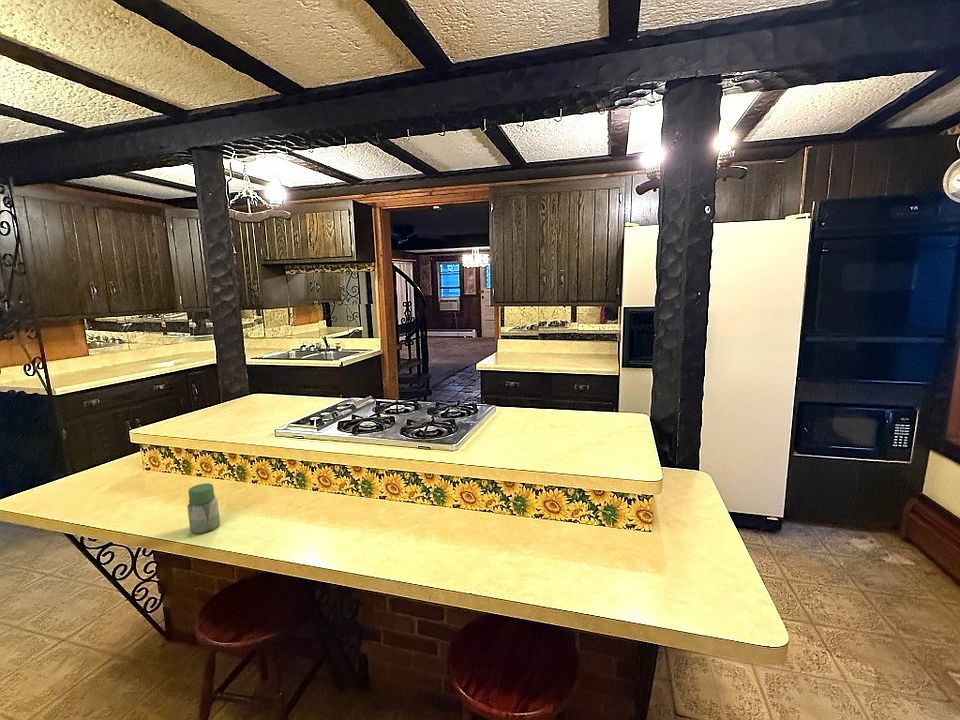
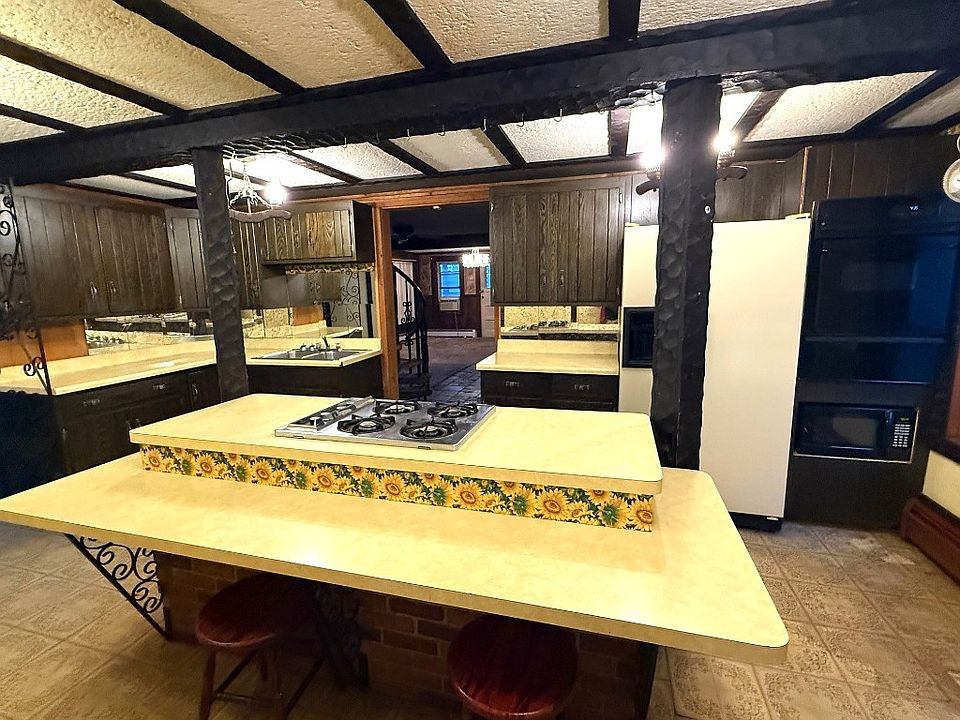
- jar (203, 507)
